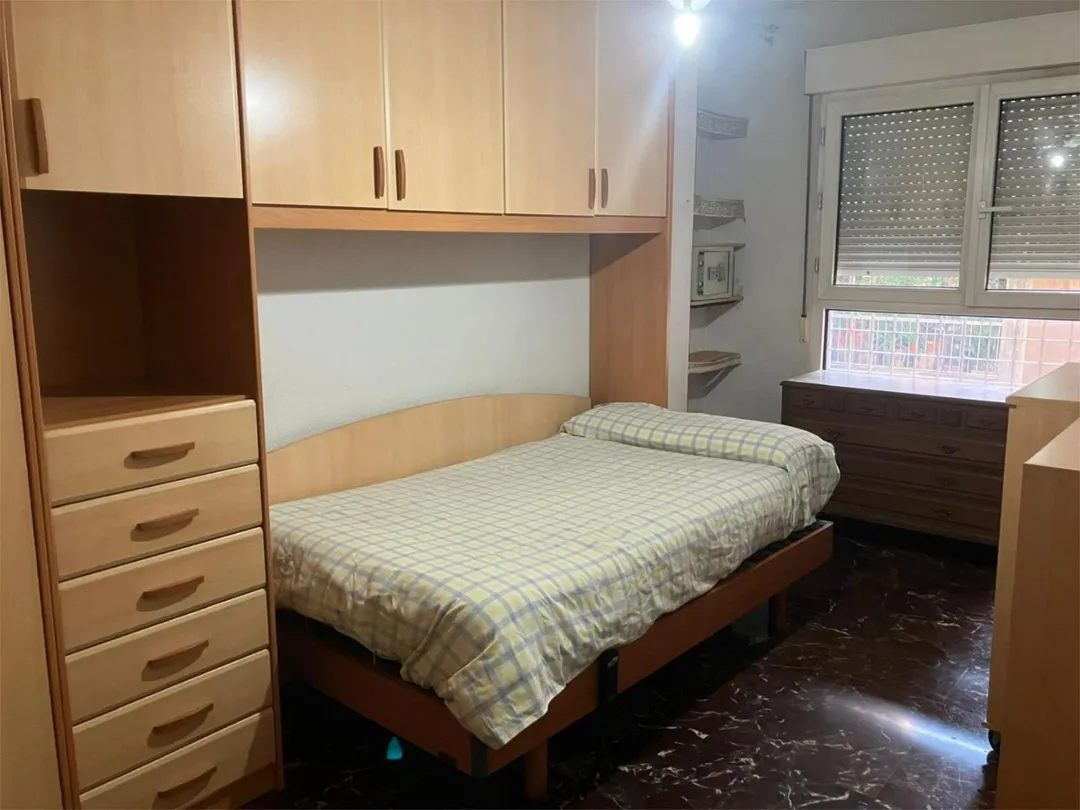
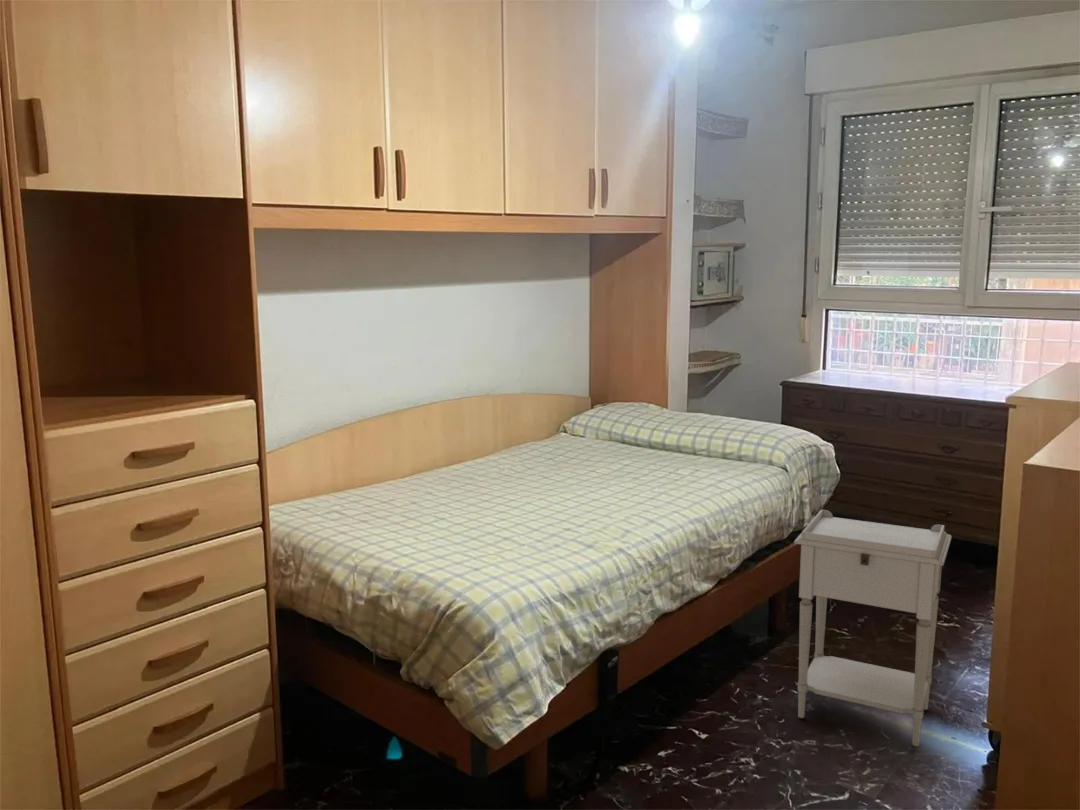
+ nightstand (871, 605)
